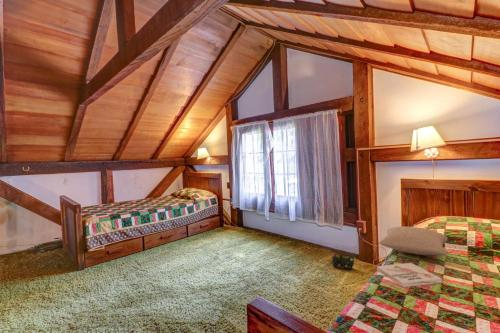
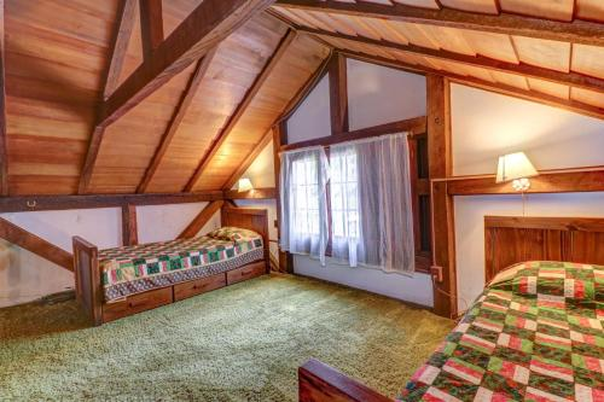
- book (407, 273)
- pillow (413, 240)
- toy train (342, 260)
